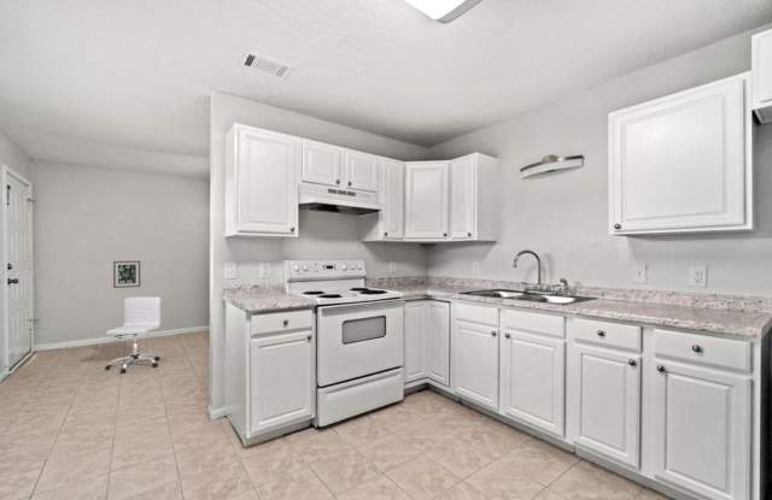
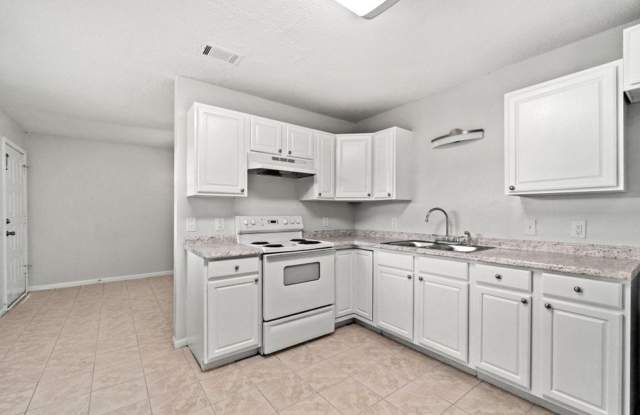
- chair (134, 333)
- wall art (127, 273)
